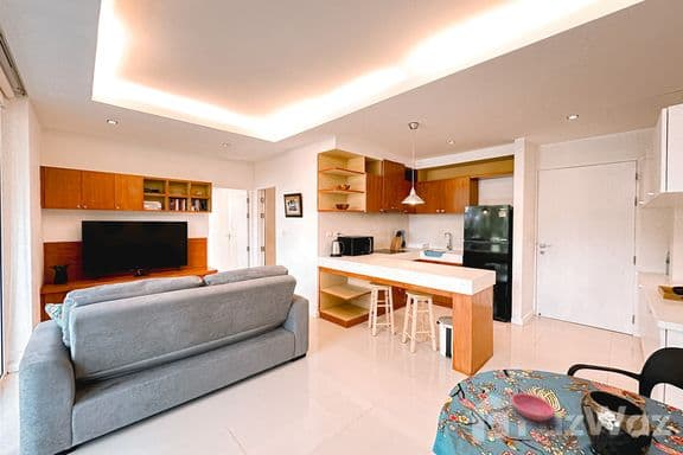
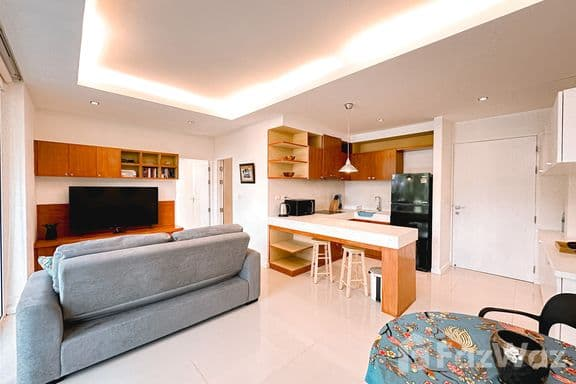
- saucer (531, 408)
